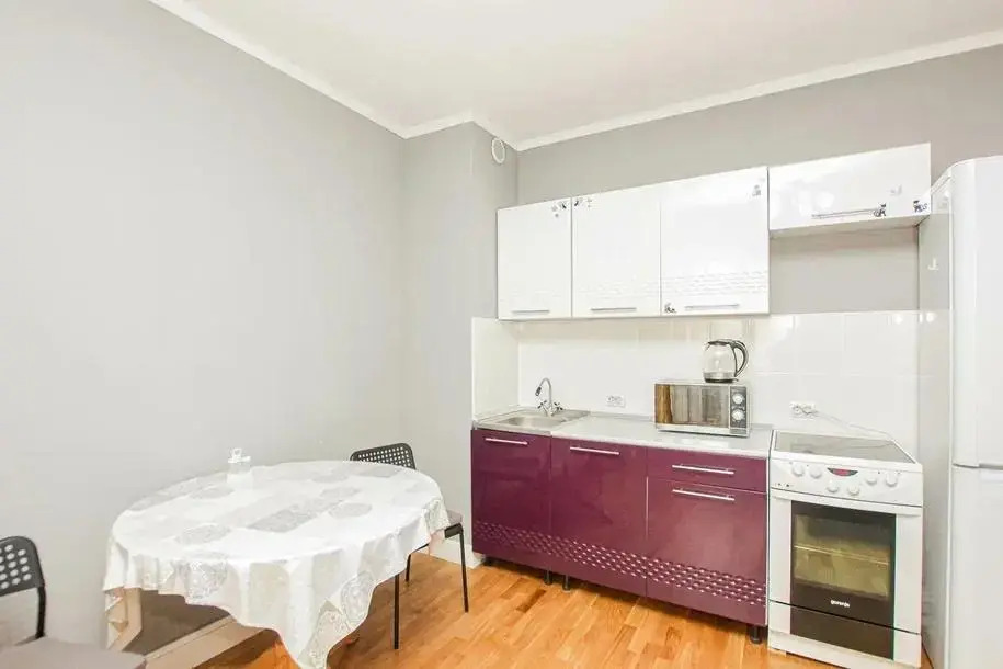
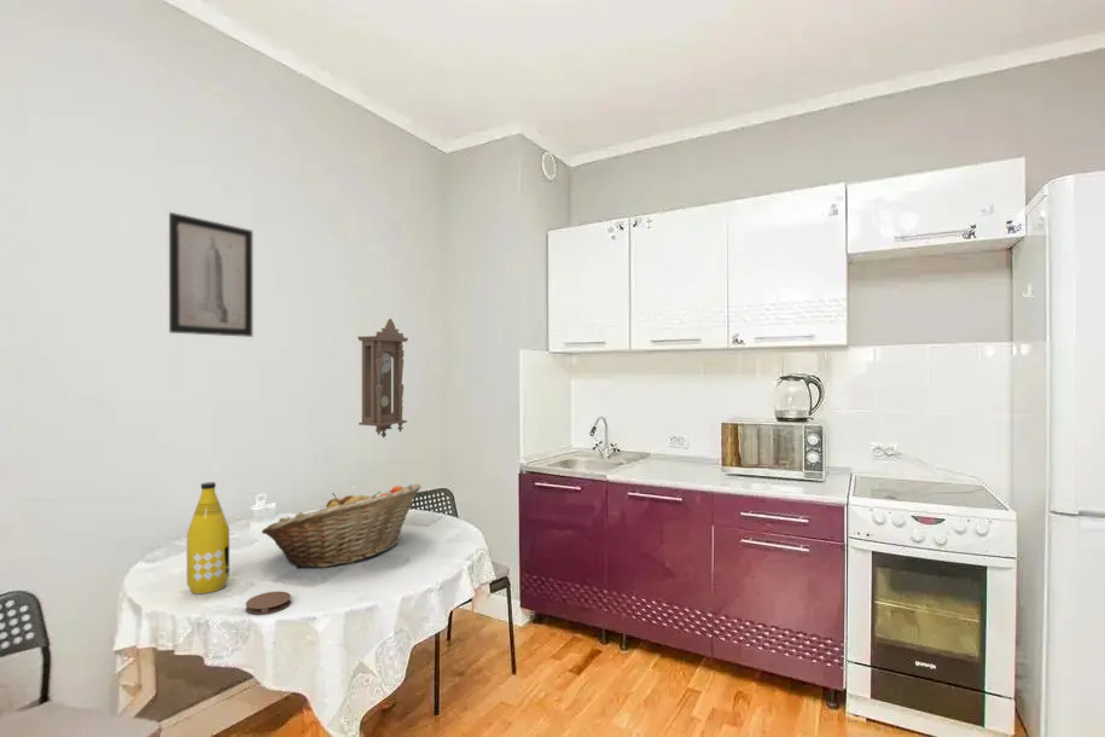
+ fruit basket (348, 518)
+ bottle (208, 535)
+ pendulum clock (383, 378)
+ coaster (268, 602)
+ wall art (213, 278)
